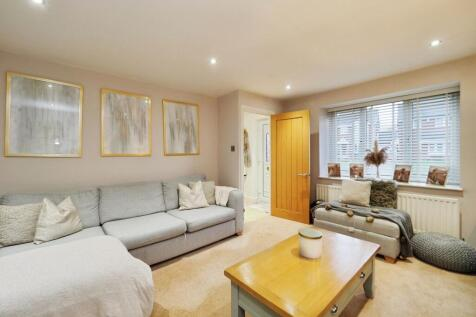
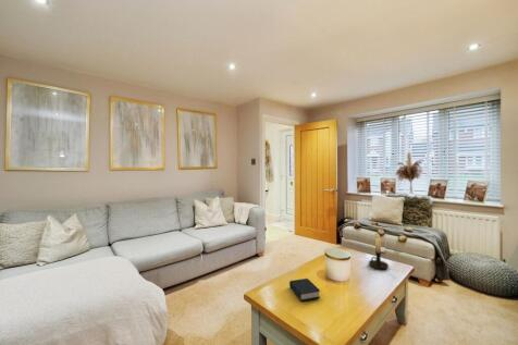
+ book (304, 288)
+ candle holder (377, 249)
